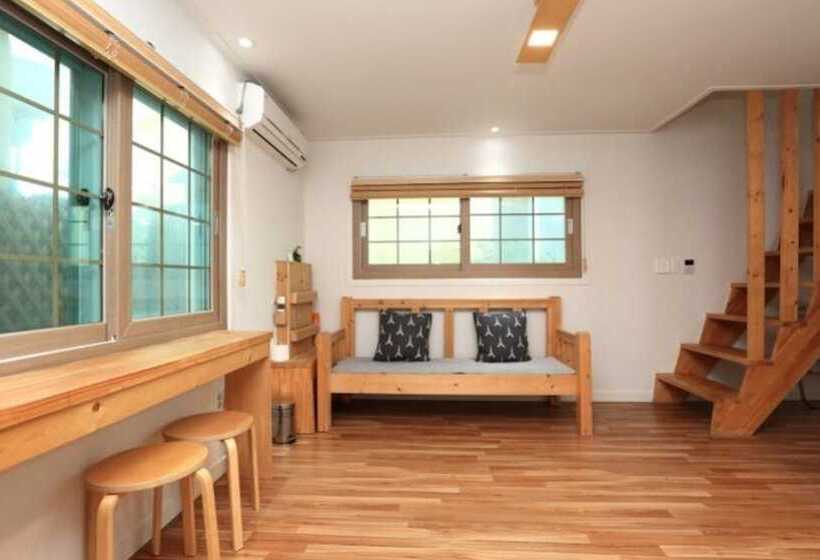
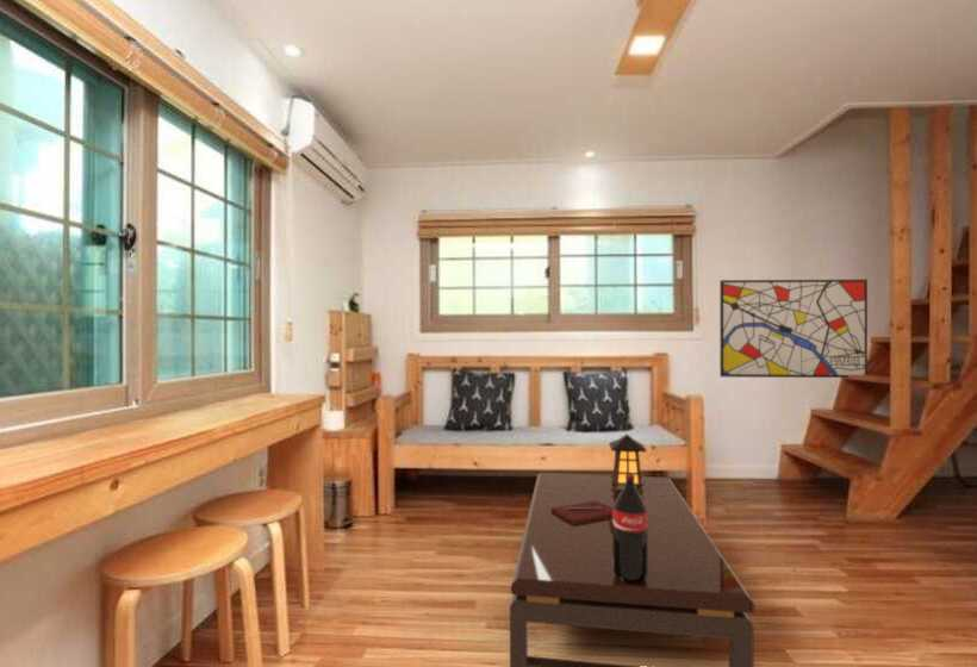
+ coffee table (611, 516)
+ wall art (792, 328)
